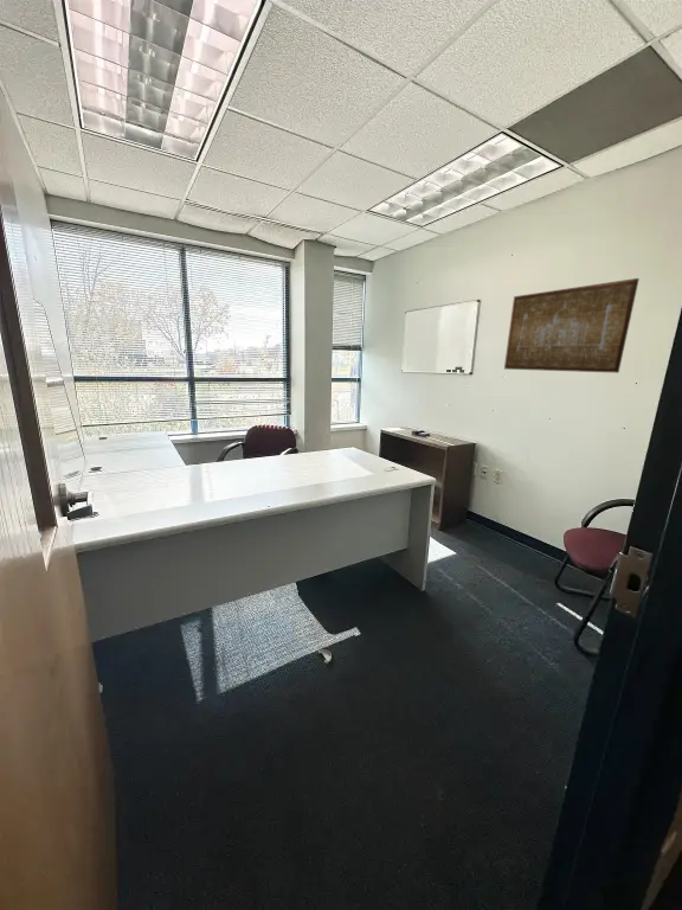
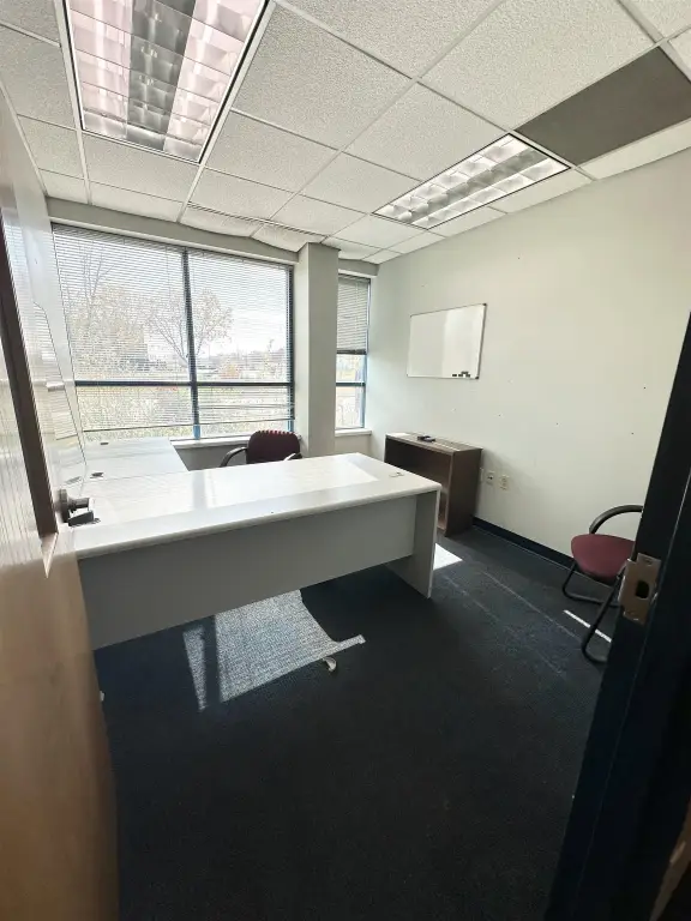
- wall art (560, 331)
